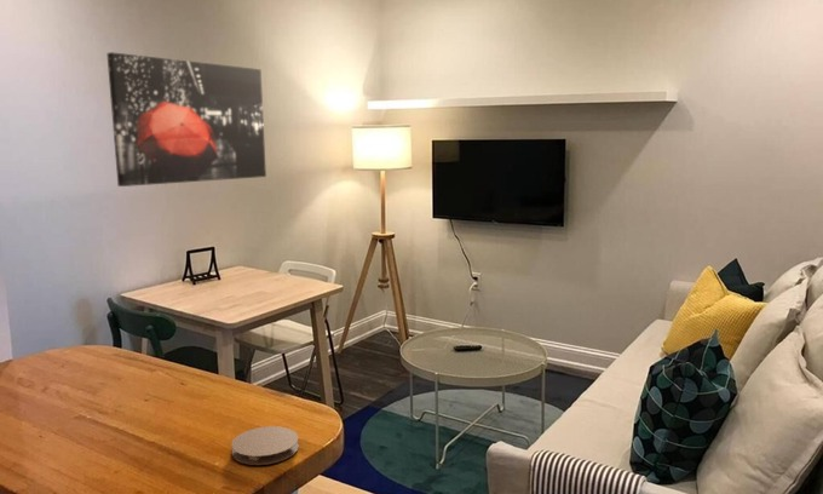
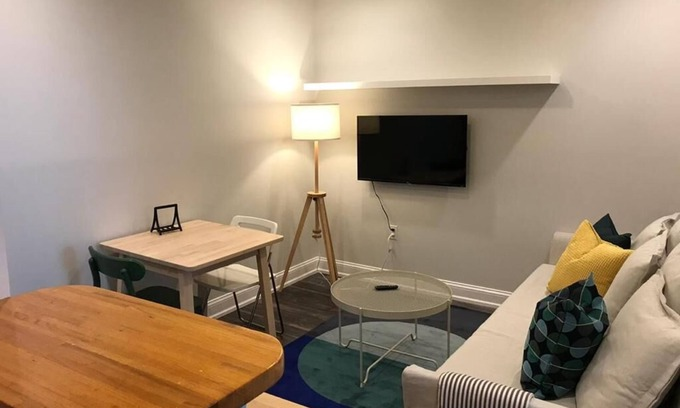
- coaster (265, 444)
- wall art (196, 122)
